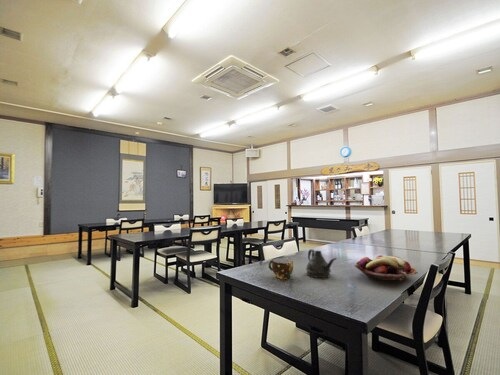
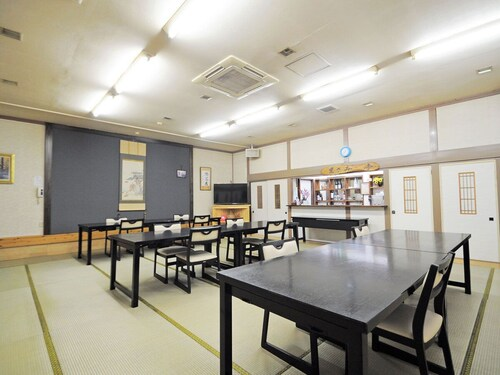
- teapot (321, 264)
- fruit basket (385, 266)
- cup (281, 268)
